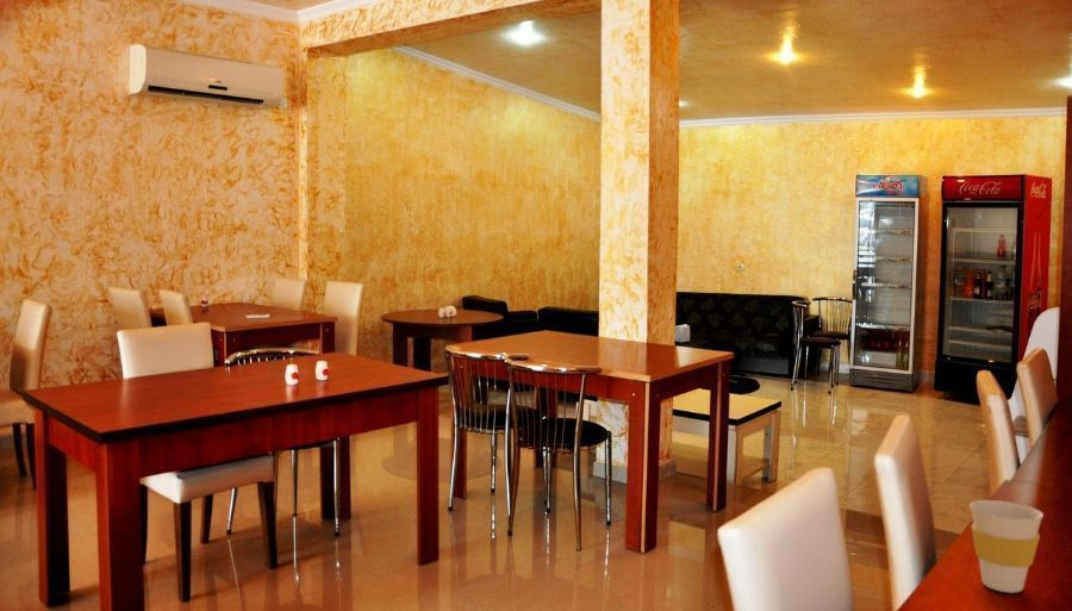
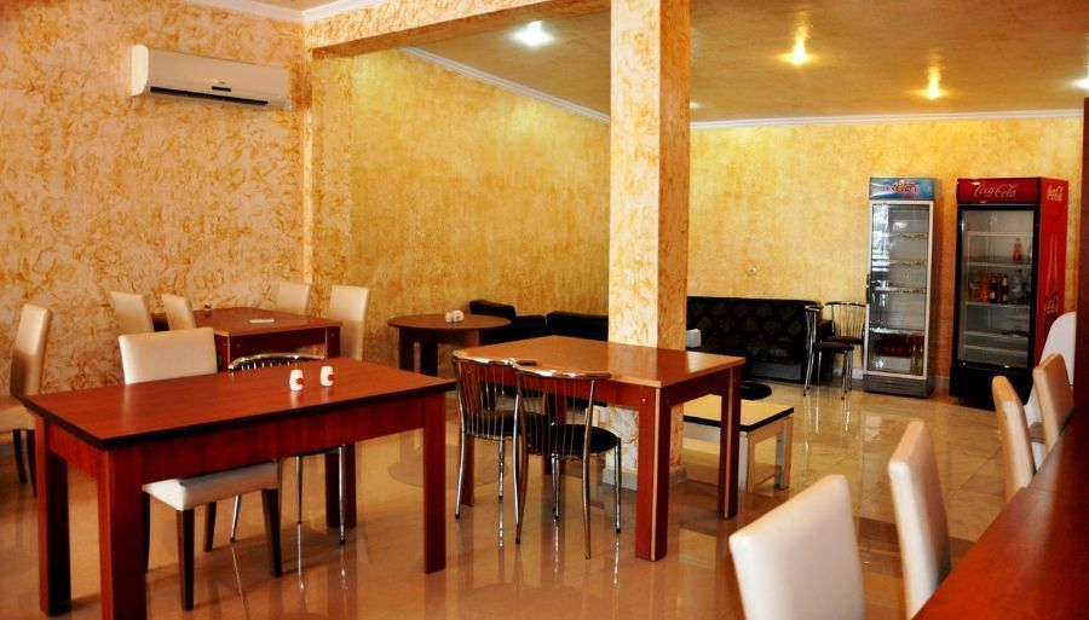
- cup (1004, 548)
